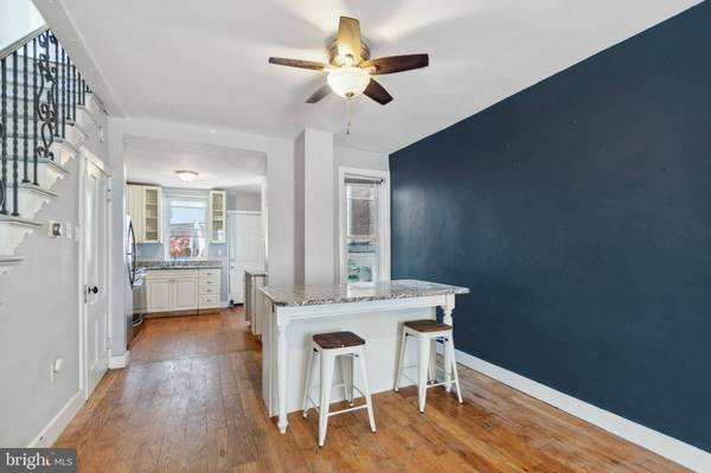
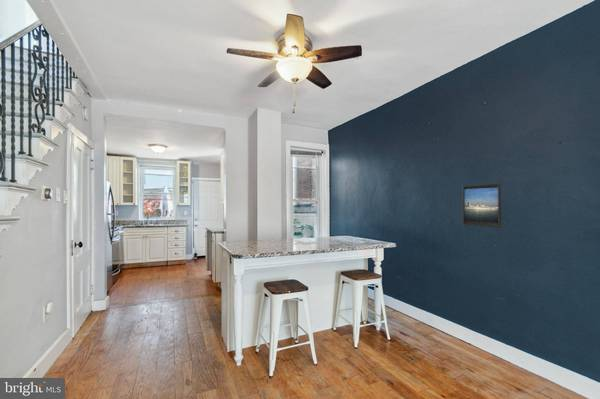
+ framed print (480, 205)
